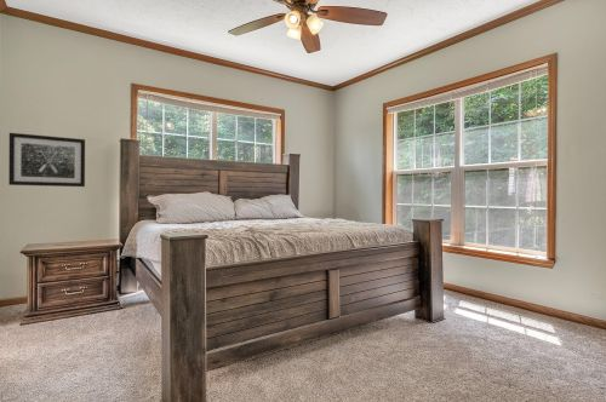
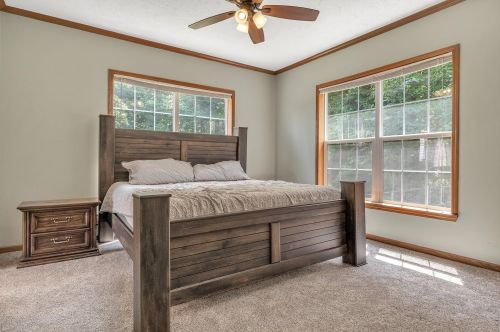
- wall art (48, 161)
